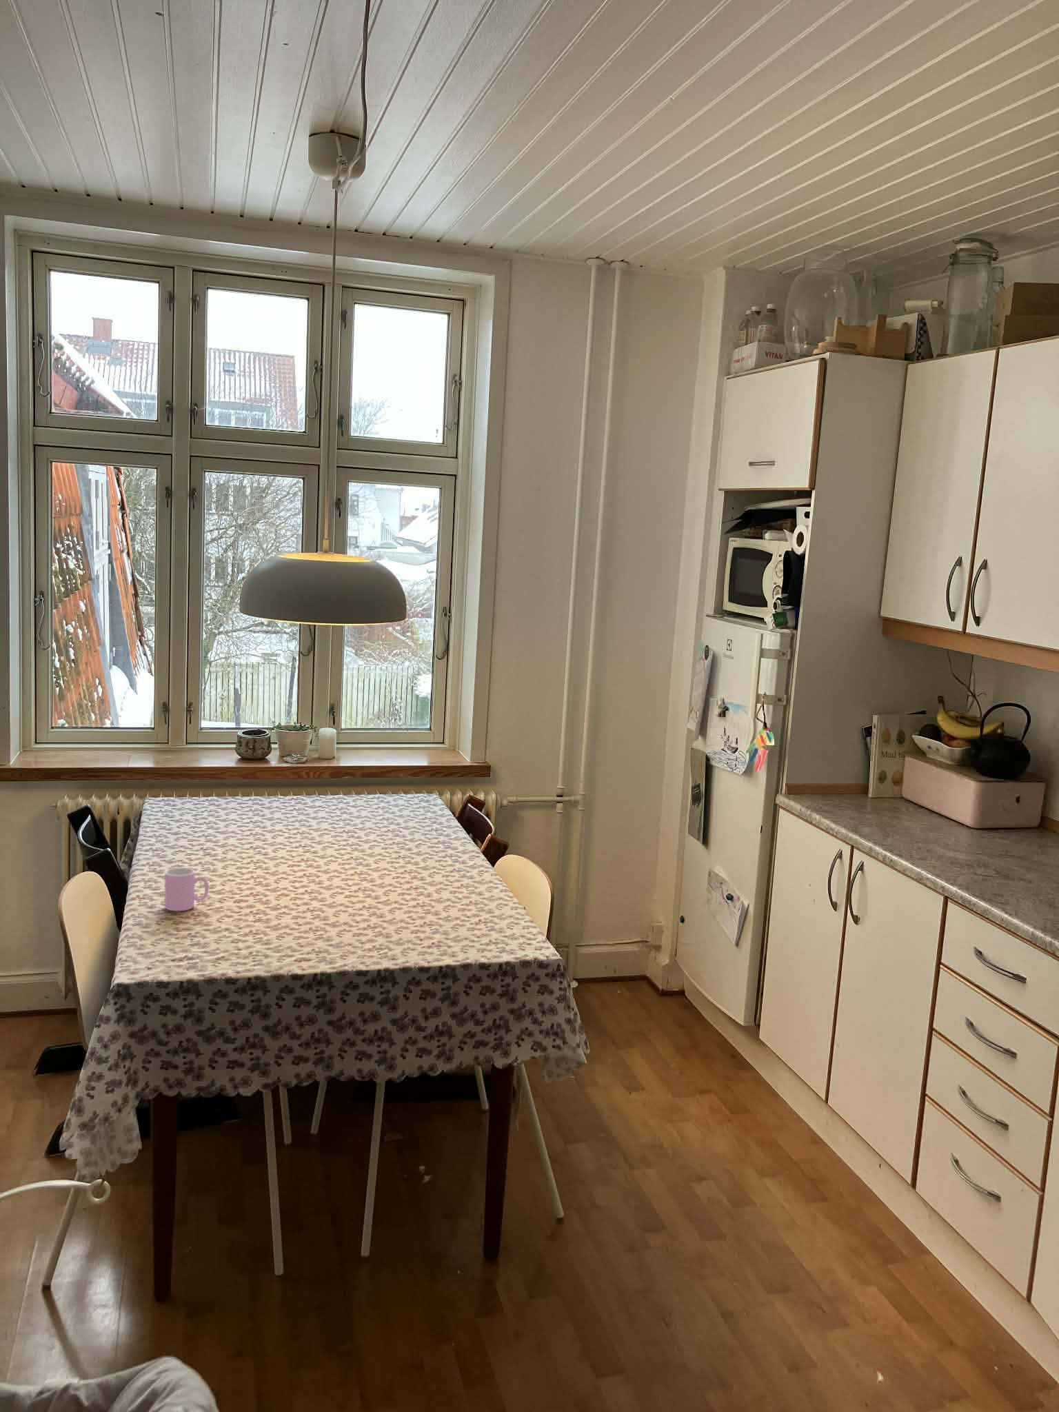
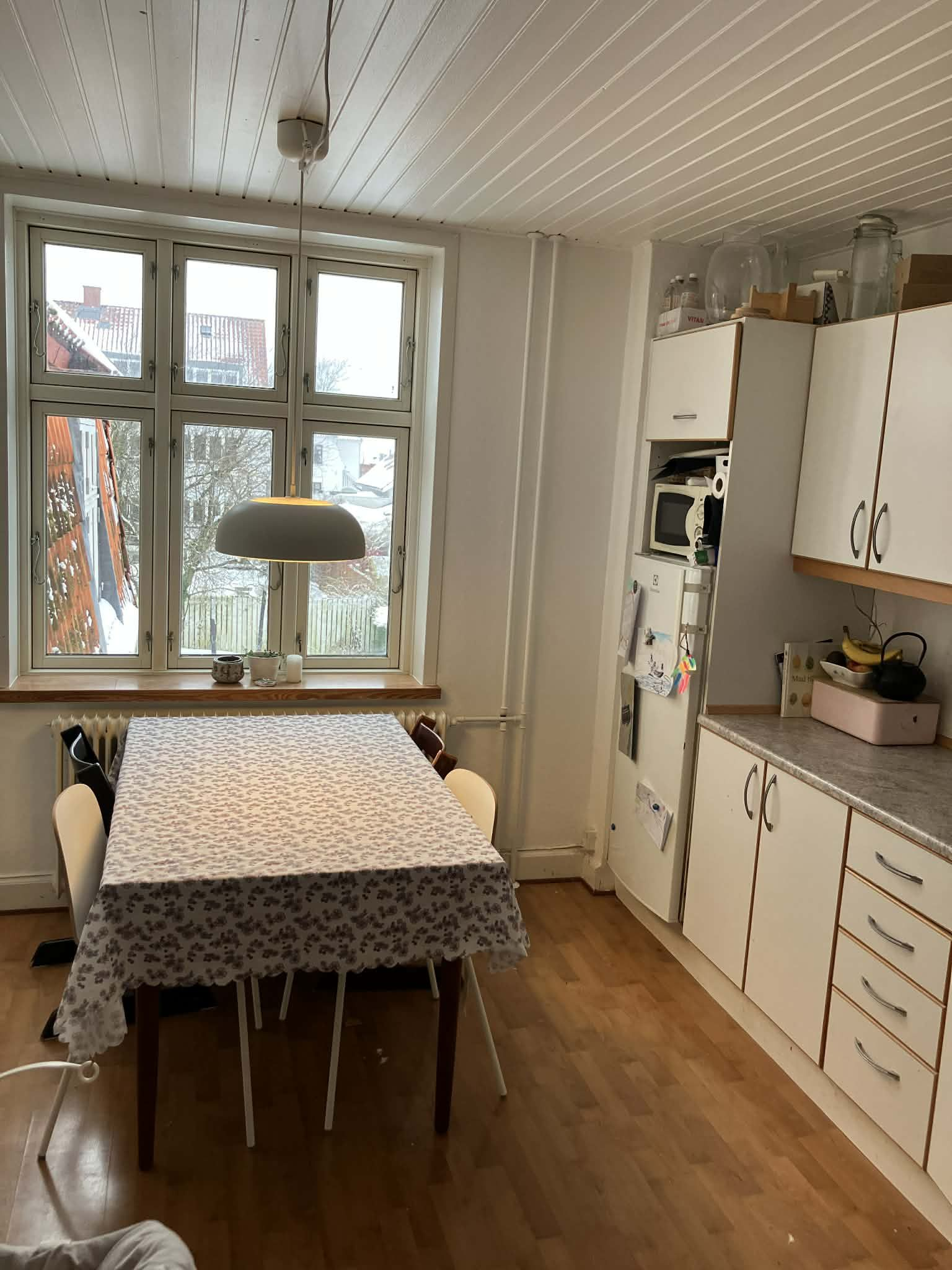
- cup (186, 888)
